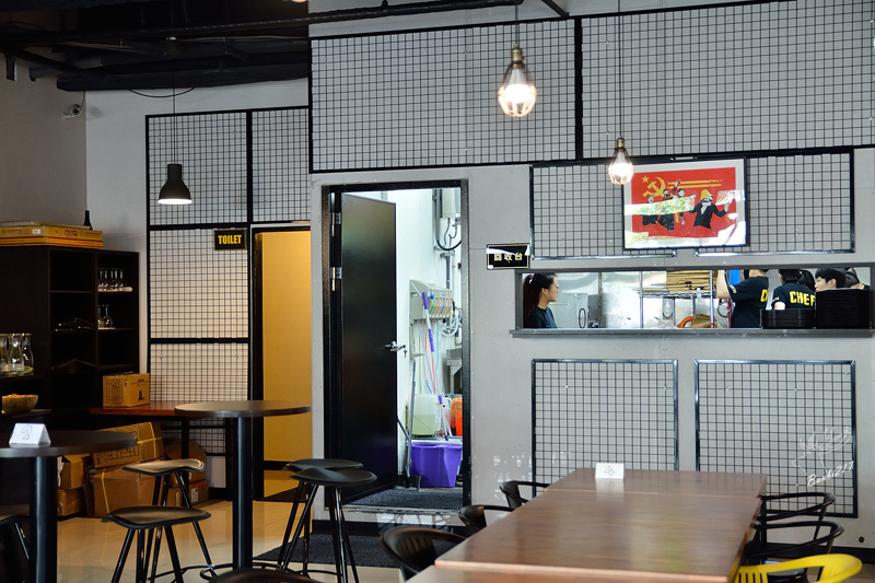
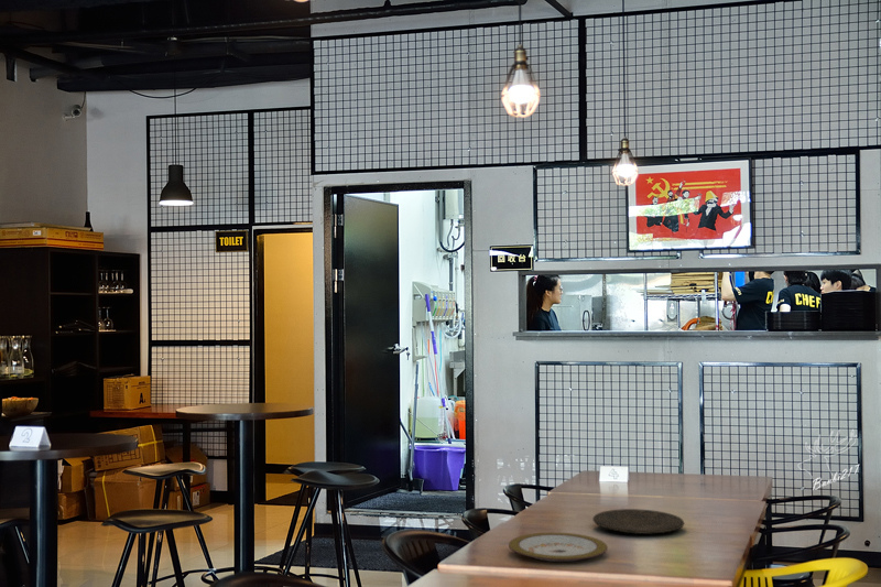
+ plate (638, 523)
+ plate (557, 548)
